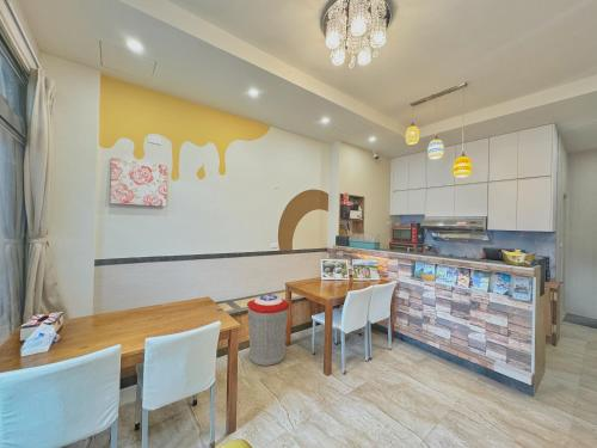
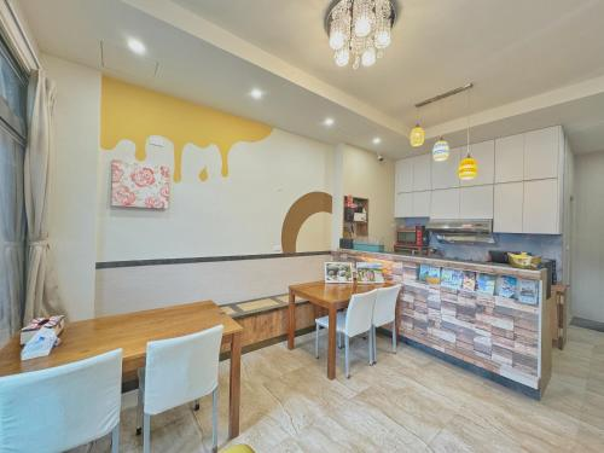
- trash can (267, 326)
